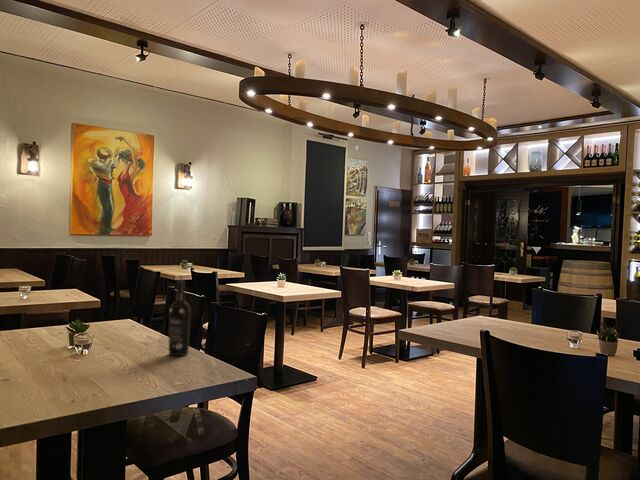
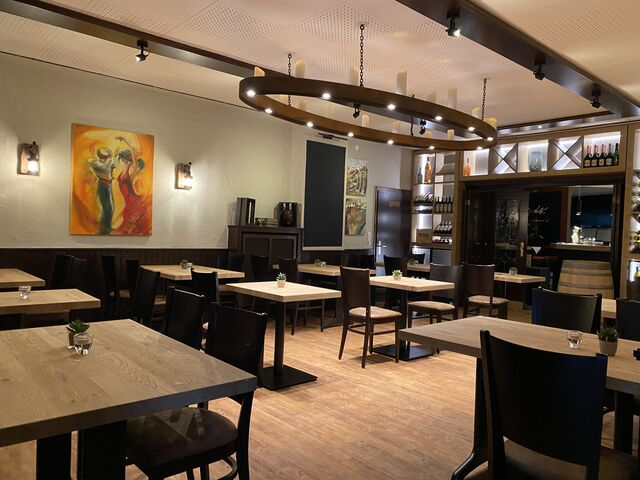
- wine bottle (179, 317)
